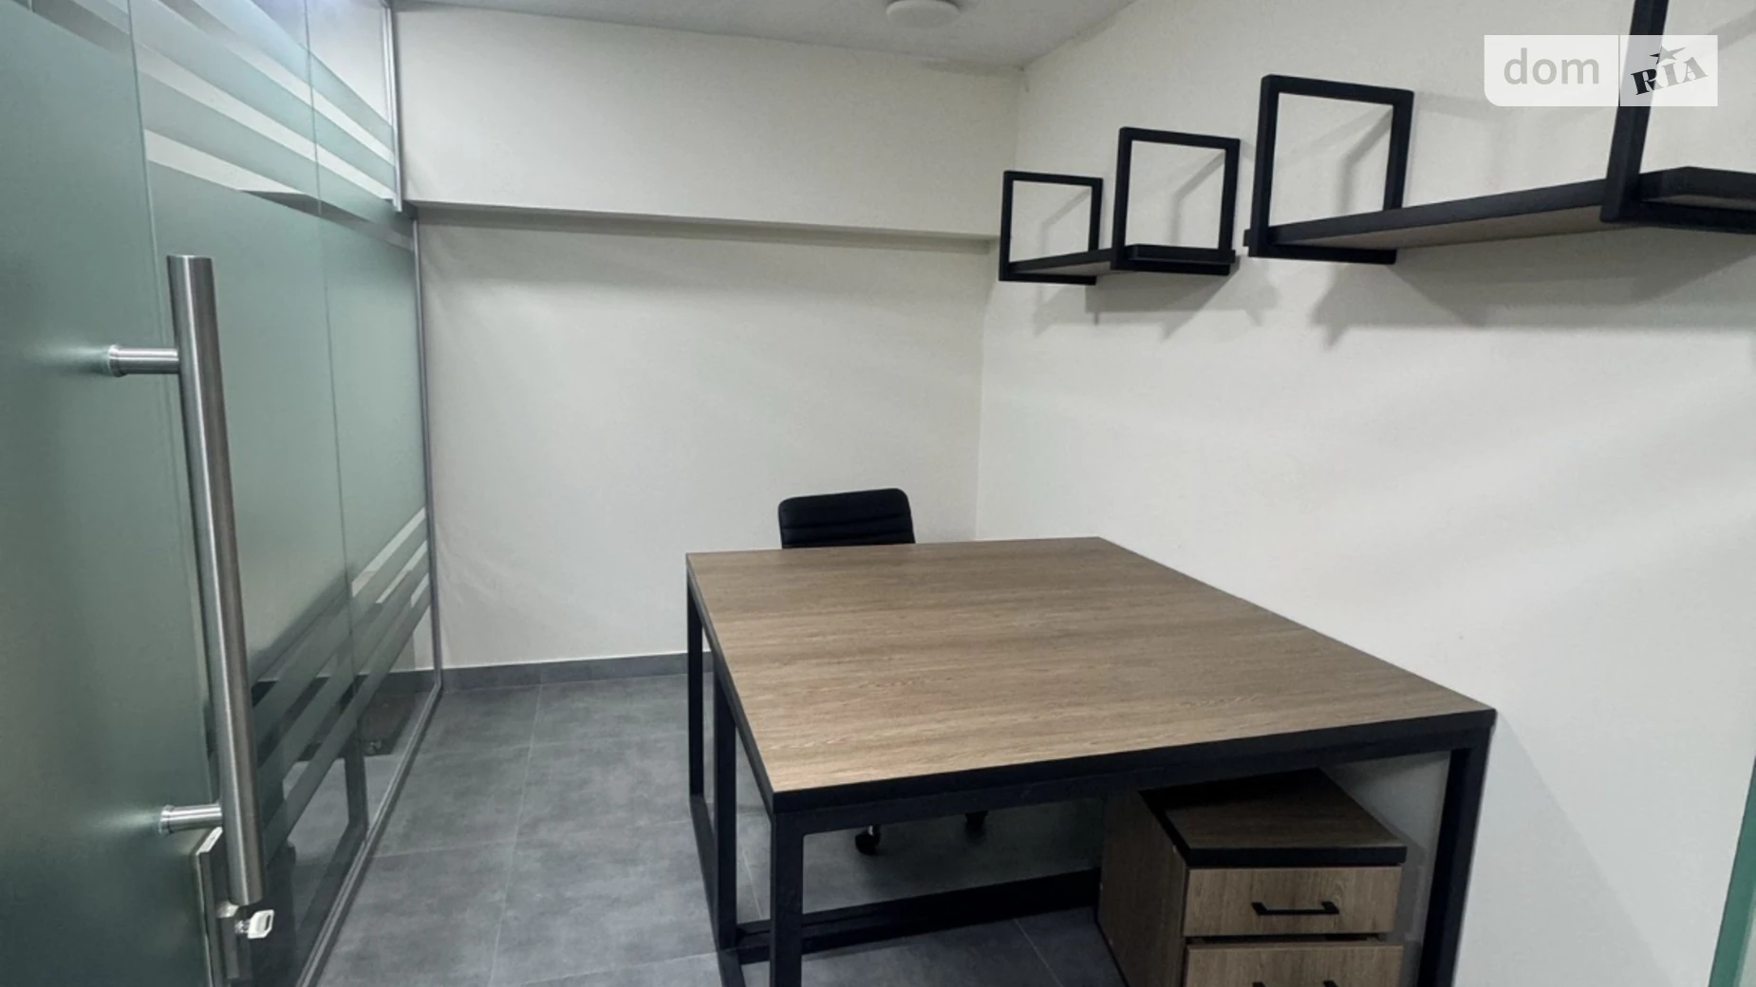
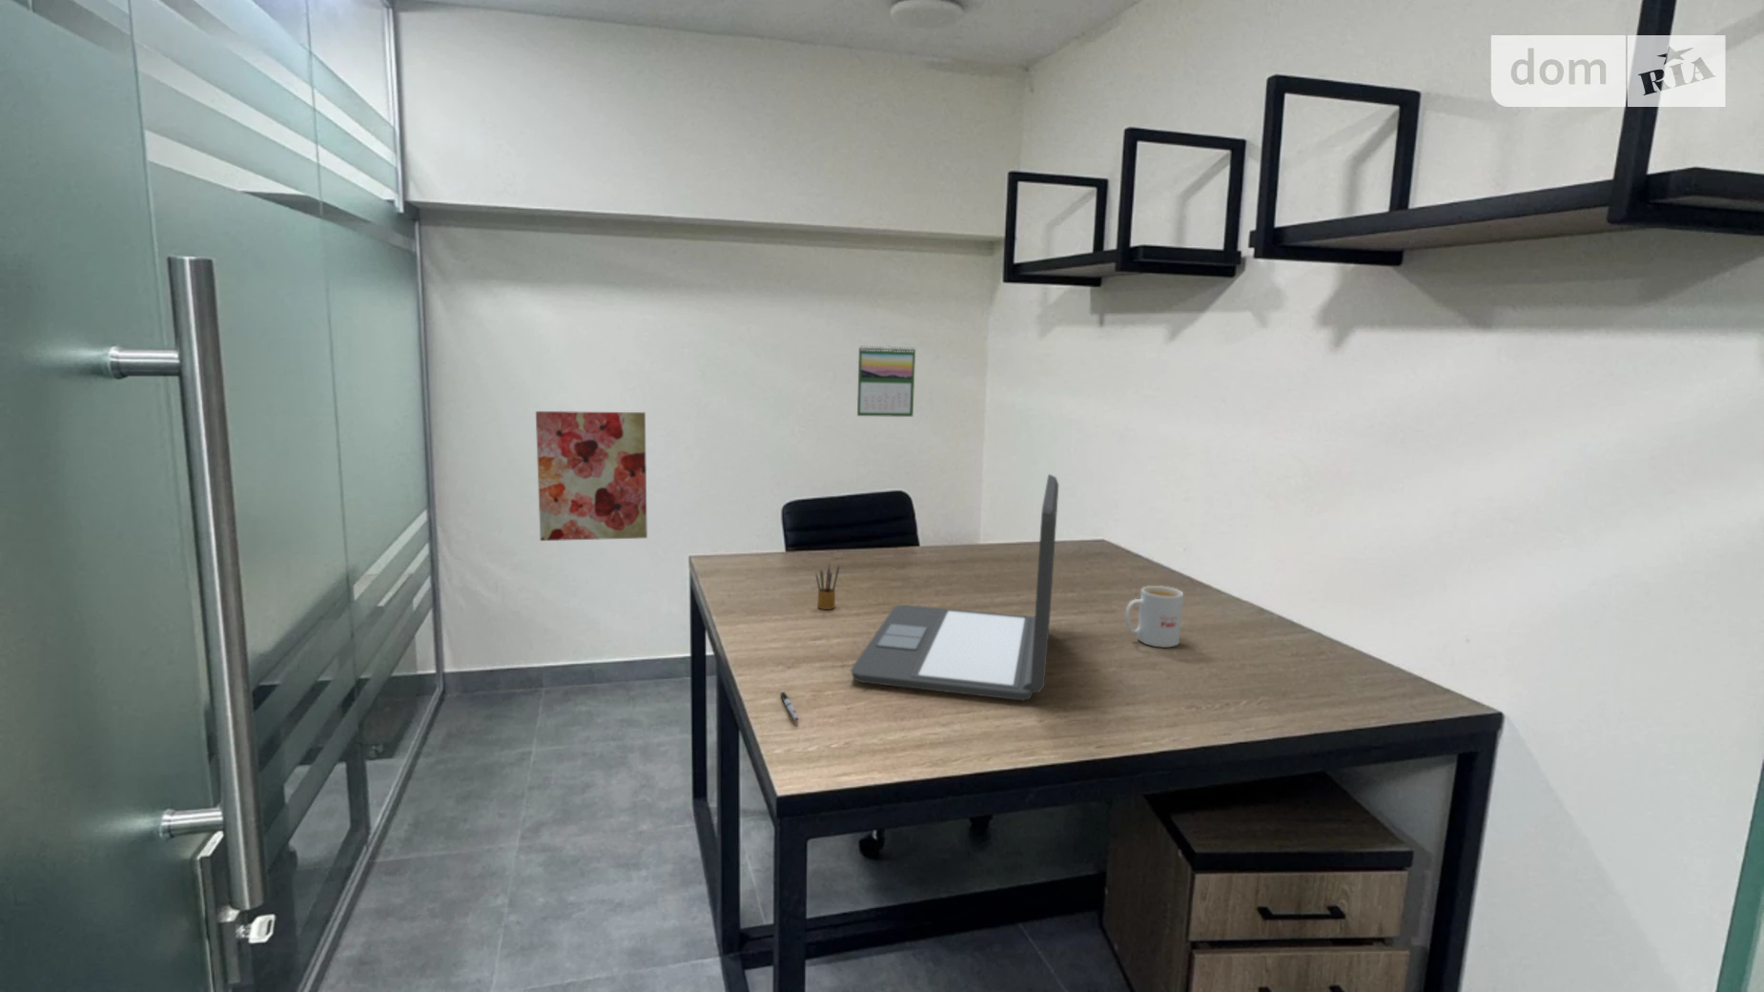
+ laptop (961, 609)
+ wall art (592, 476)
+ calendar (886, 380)
+ pen (788, 704)
+ pencil box (826, 586)
+ mug (1152, 617)
